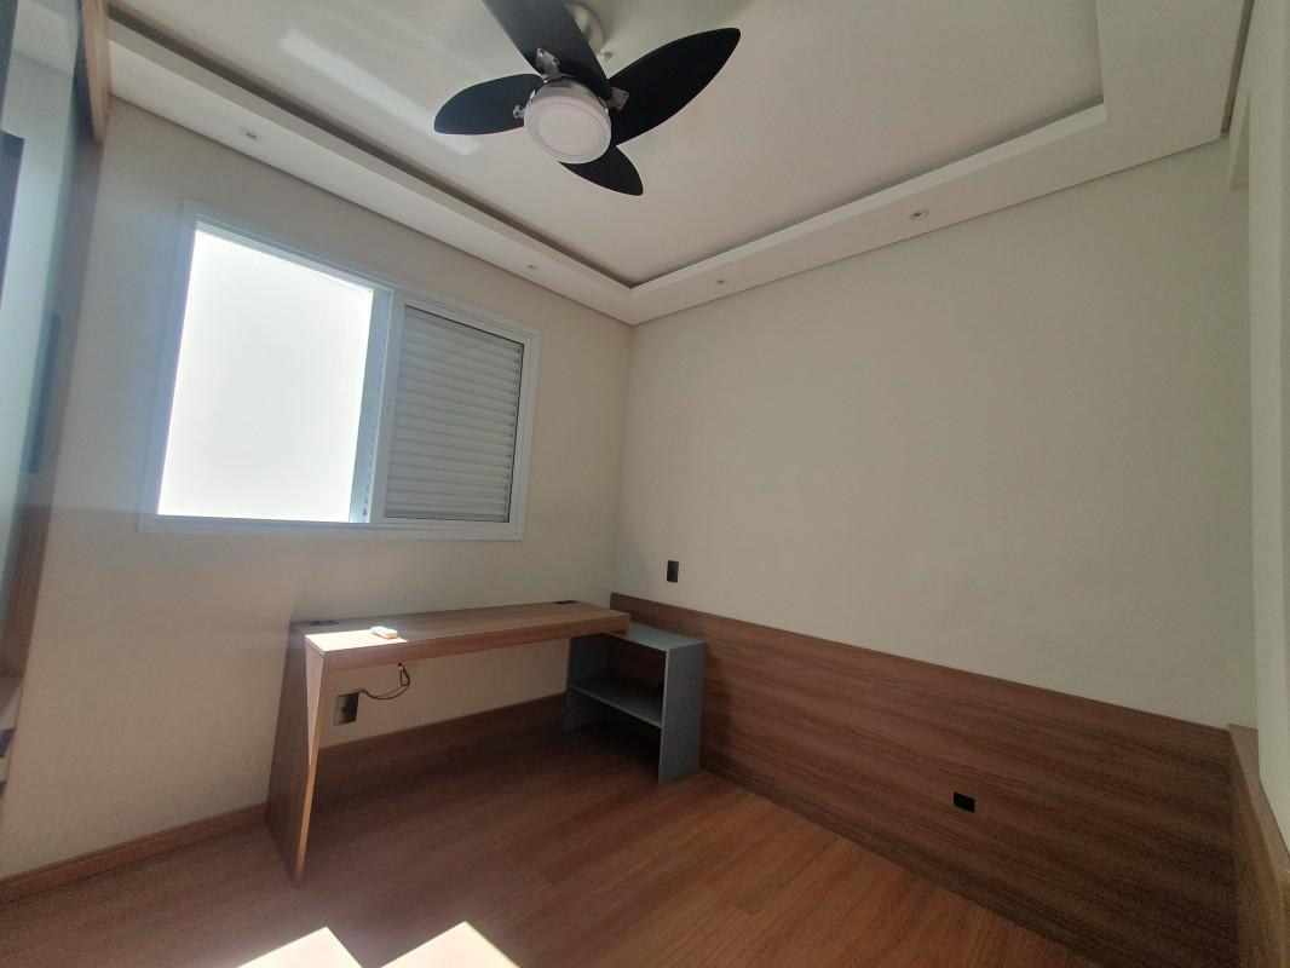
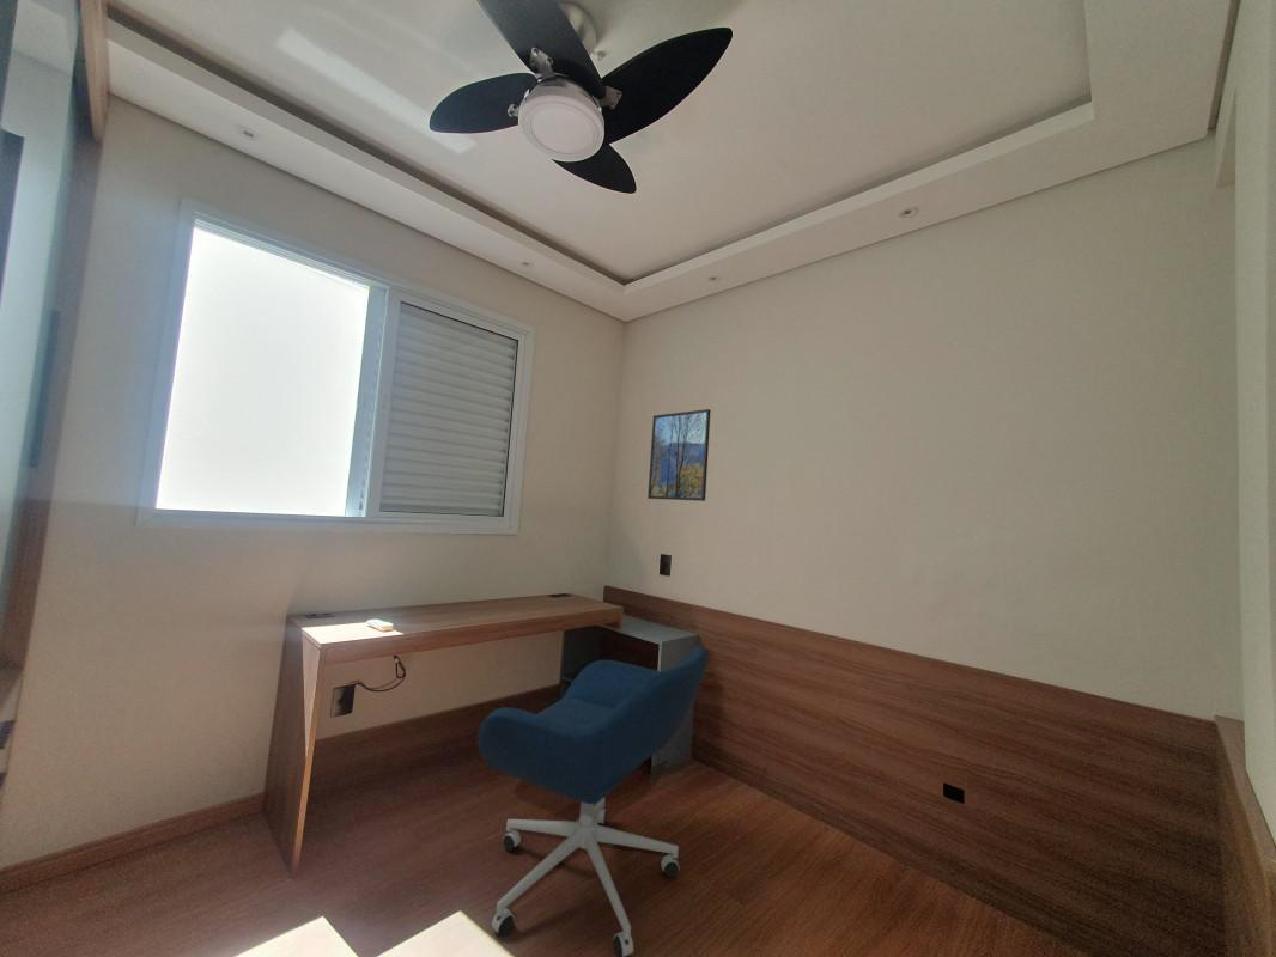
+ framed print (678, 456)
+ office chair (595, 760)
